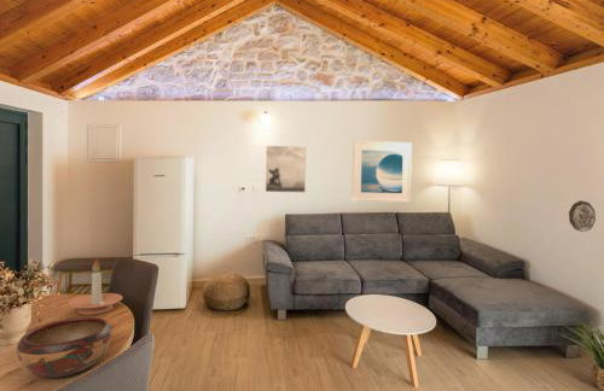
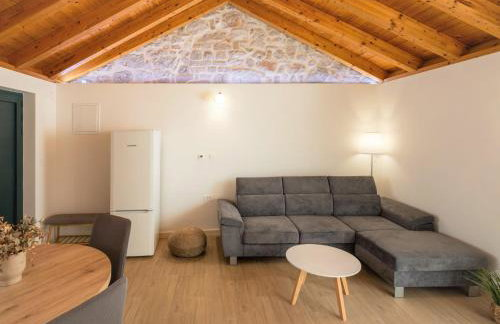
- decorative bowl (66, 346)
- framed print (285, 169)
- candle holder (95, 282)
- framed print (382, 171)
- decorative plate (582, 216)
